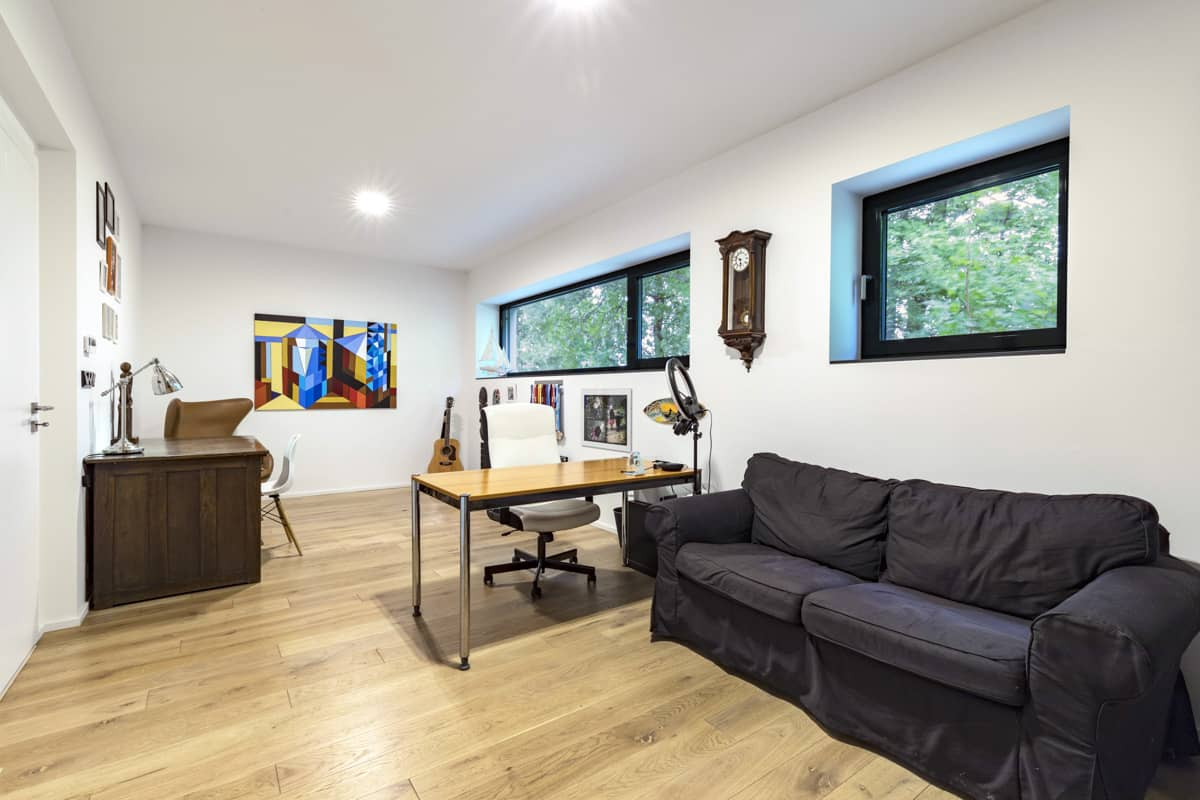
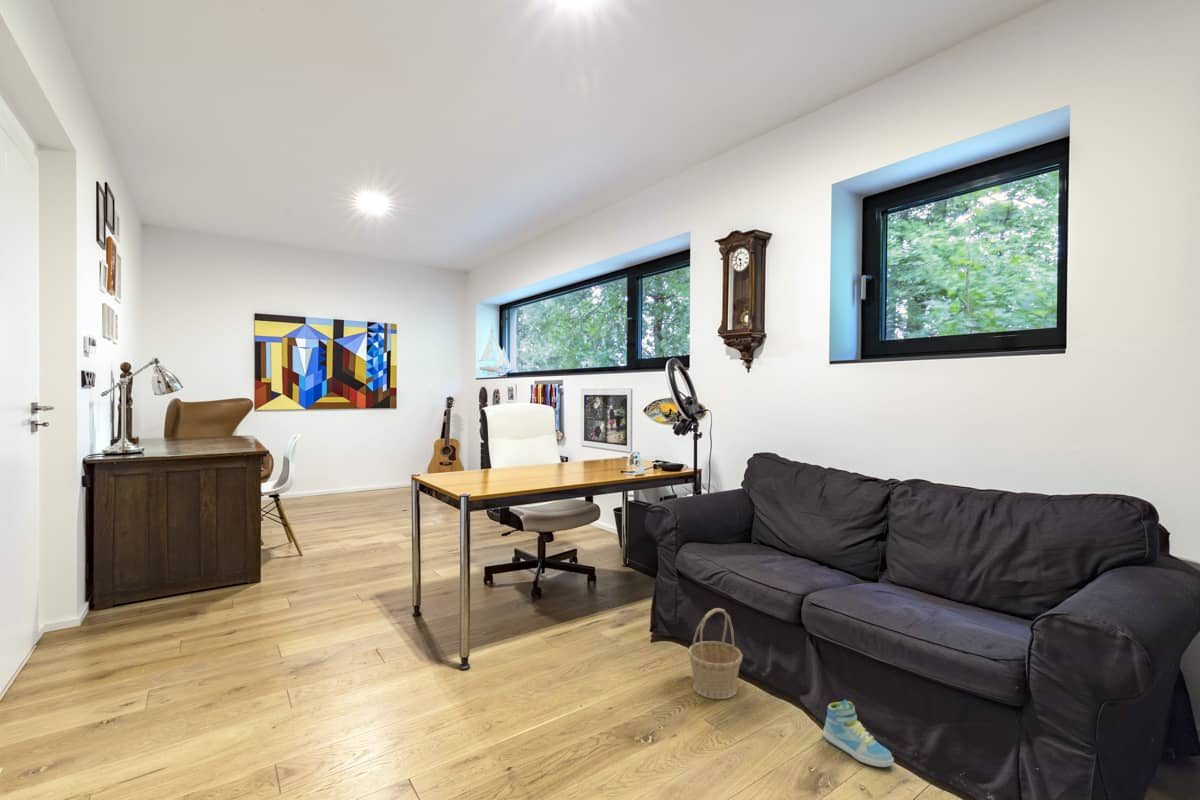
+ basket (715, 648)
+ sneaker (856, 728)
